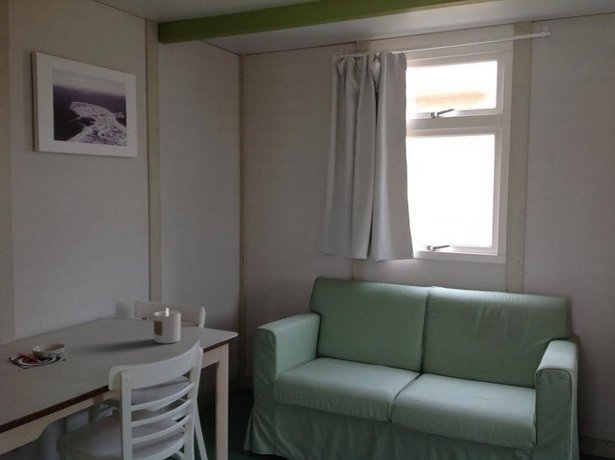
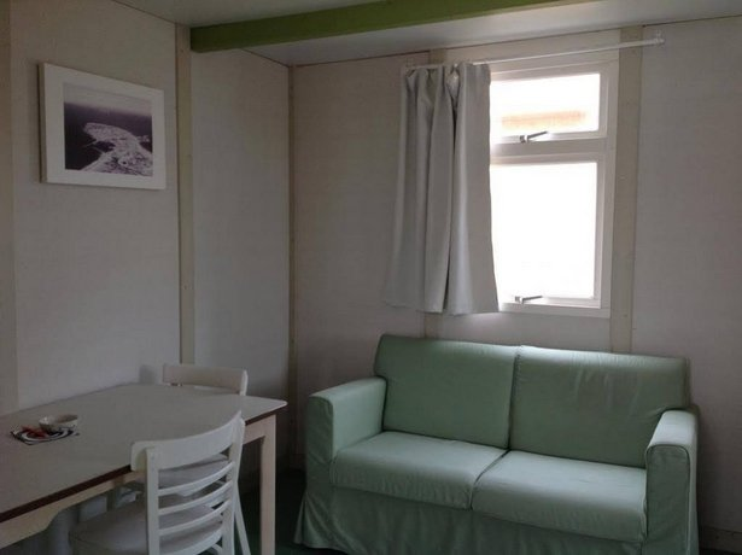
- candle (167, 324)
